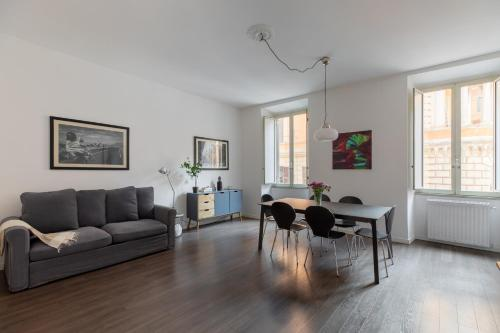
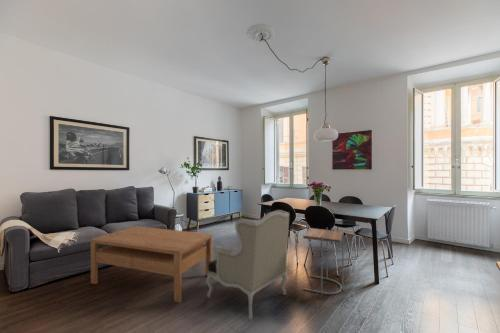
+ armchair (248, 252)
+ side table (326, 258)
+ coffee table (153, 257)
